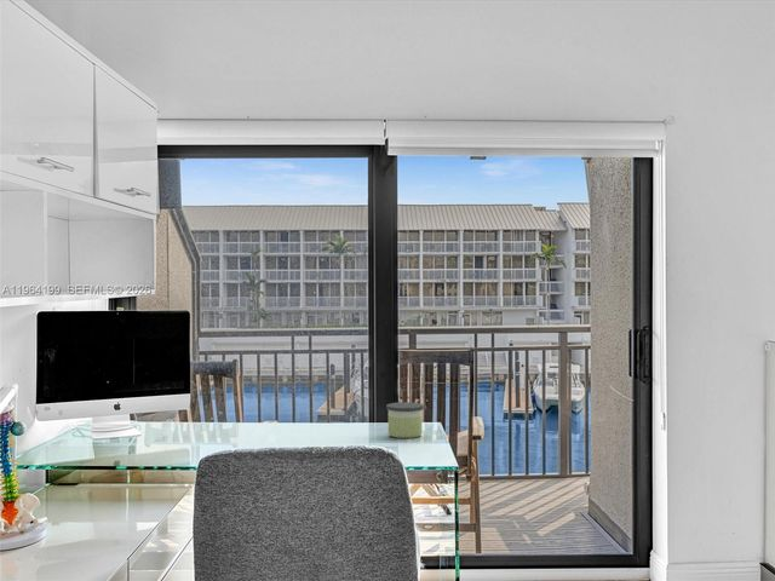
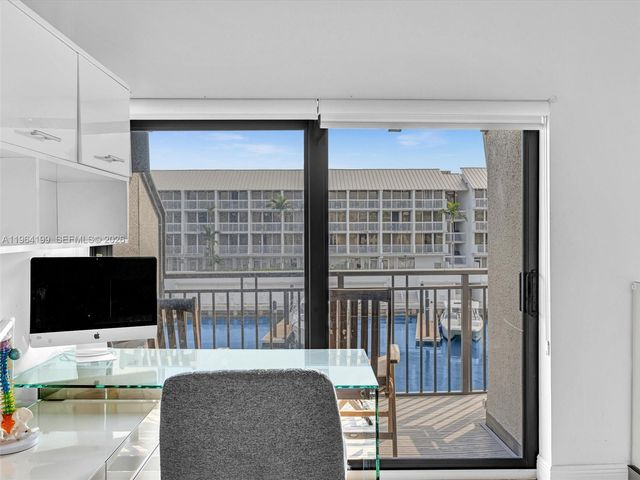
- candle (404, 420)
